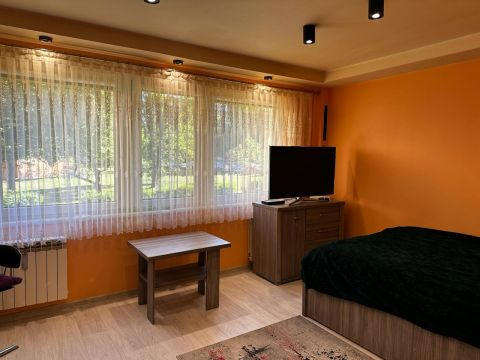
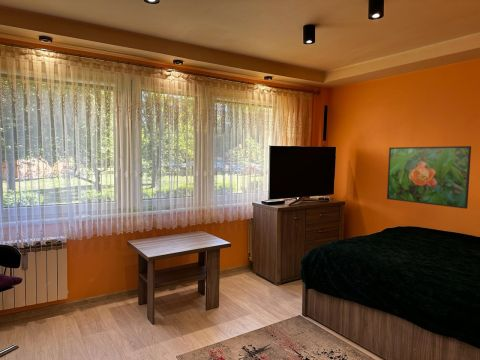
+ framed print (424, 175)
